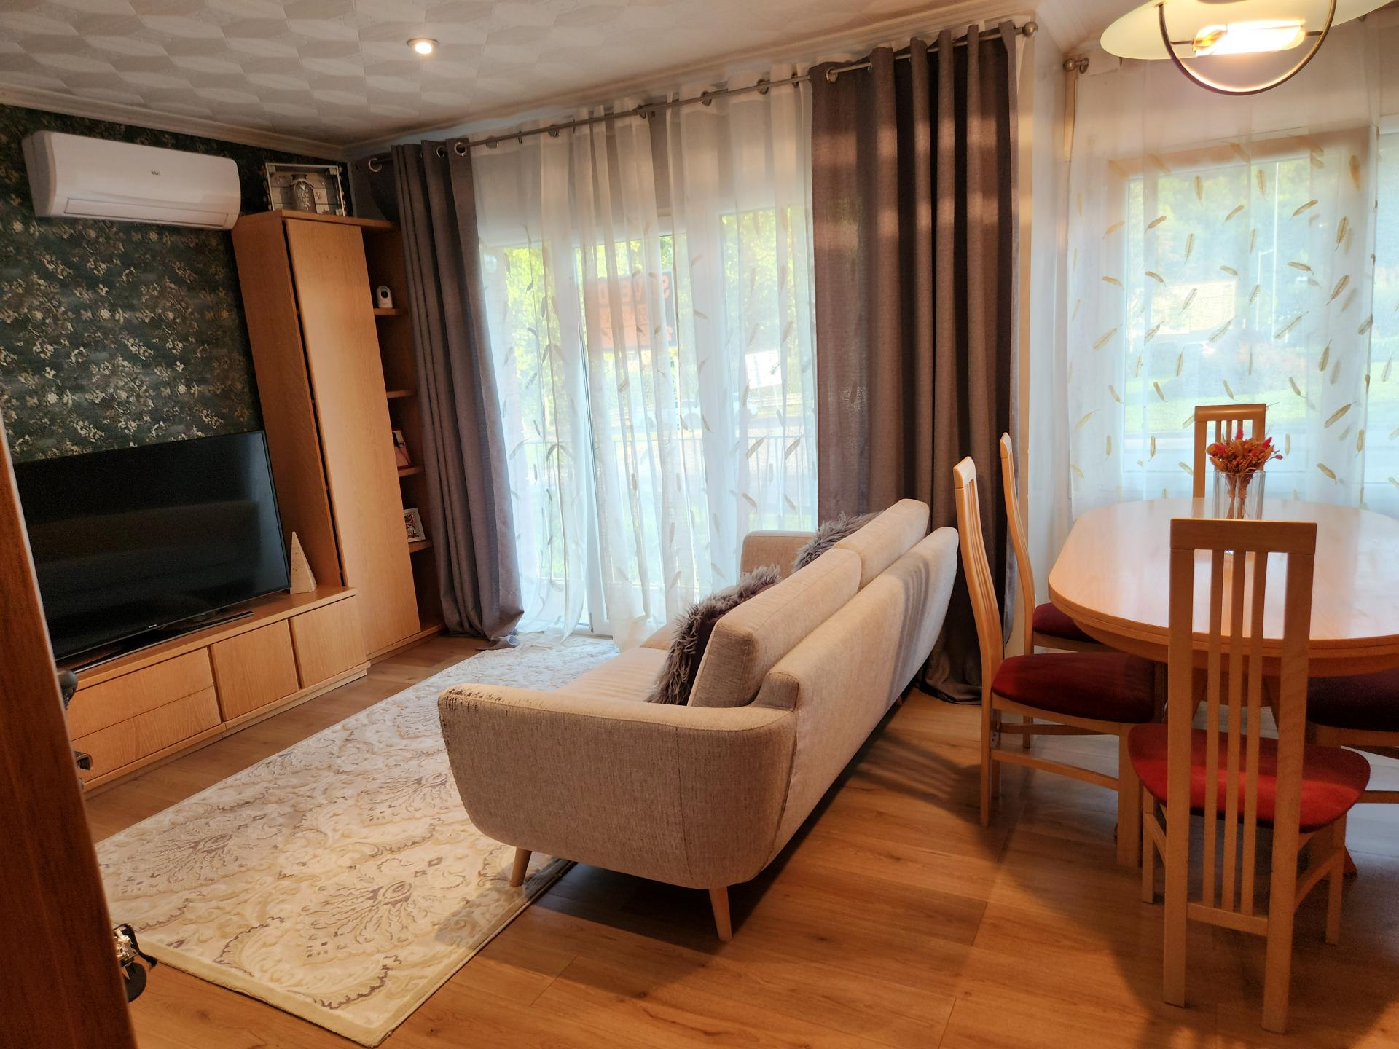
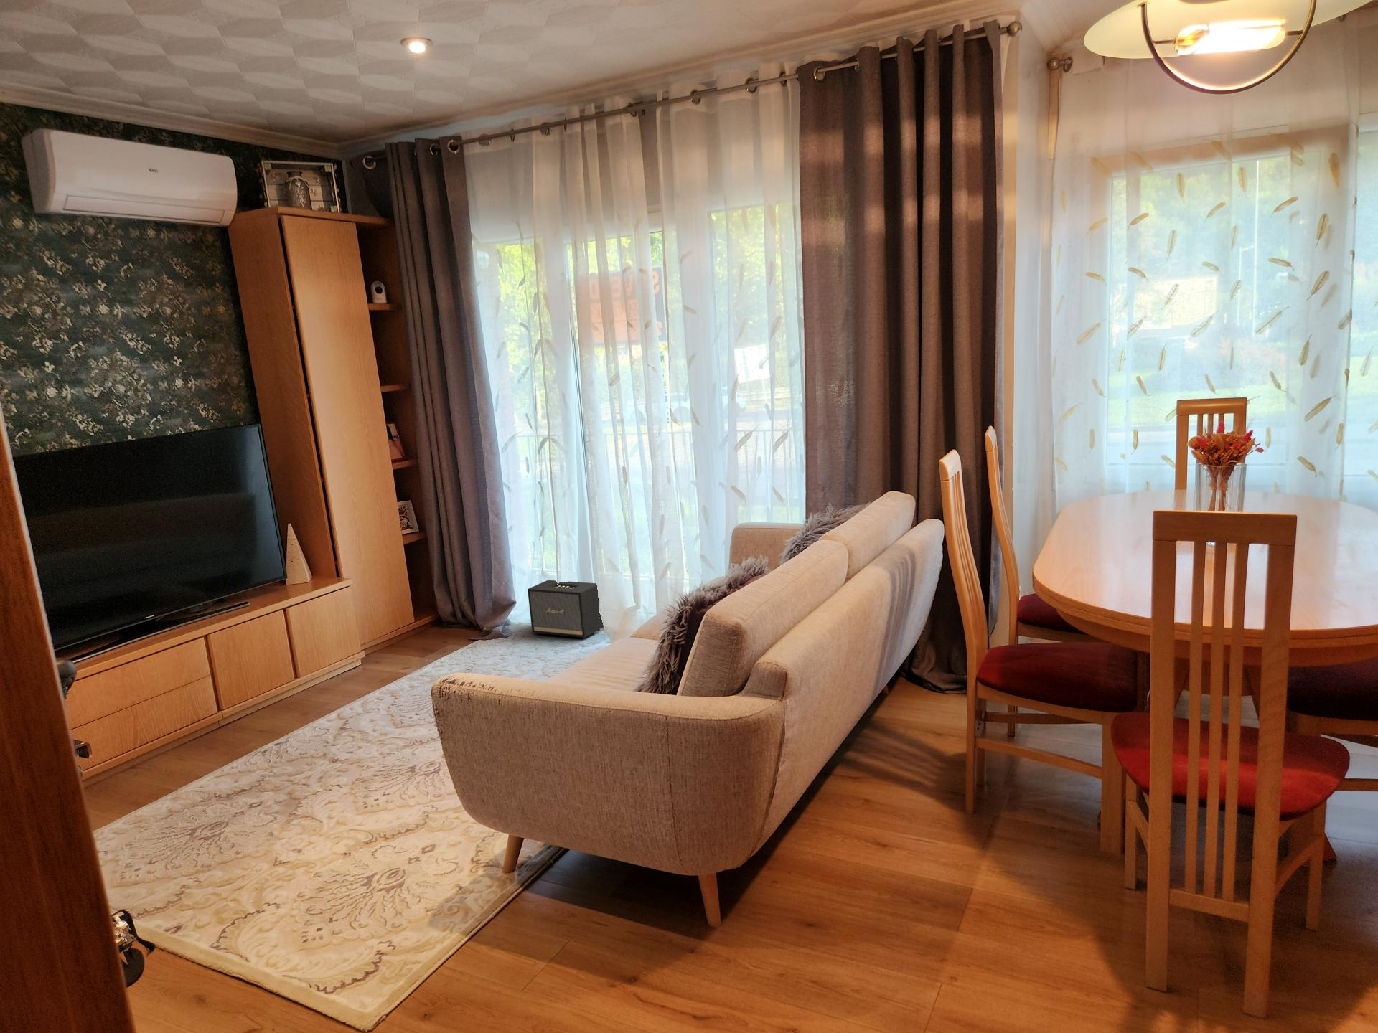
+ speaker (565, 609)
